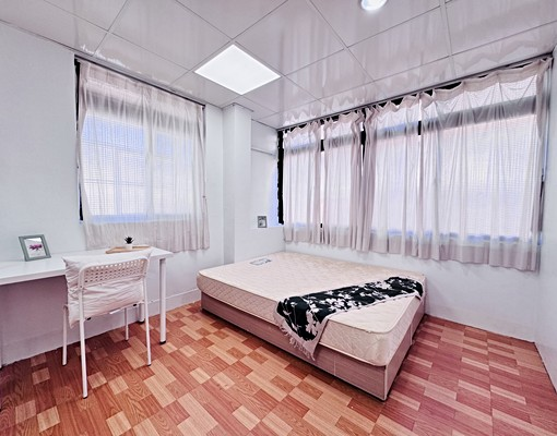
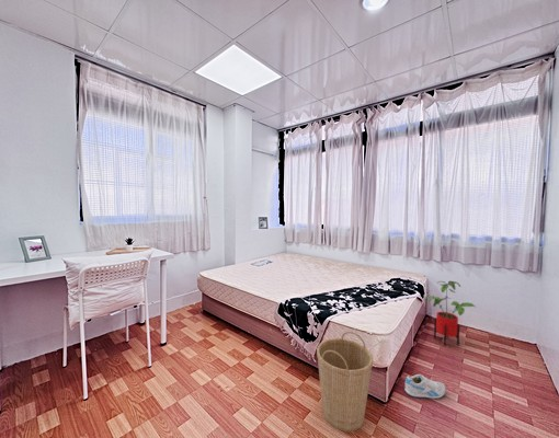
+ sneaker (424, 384)
+ house plant (447, 312)
+ basket (343, 377)
